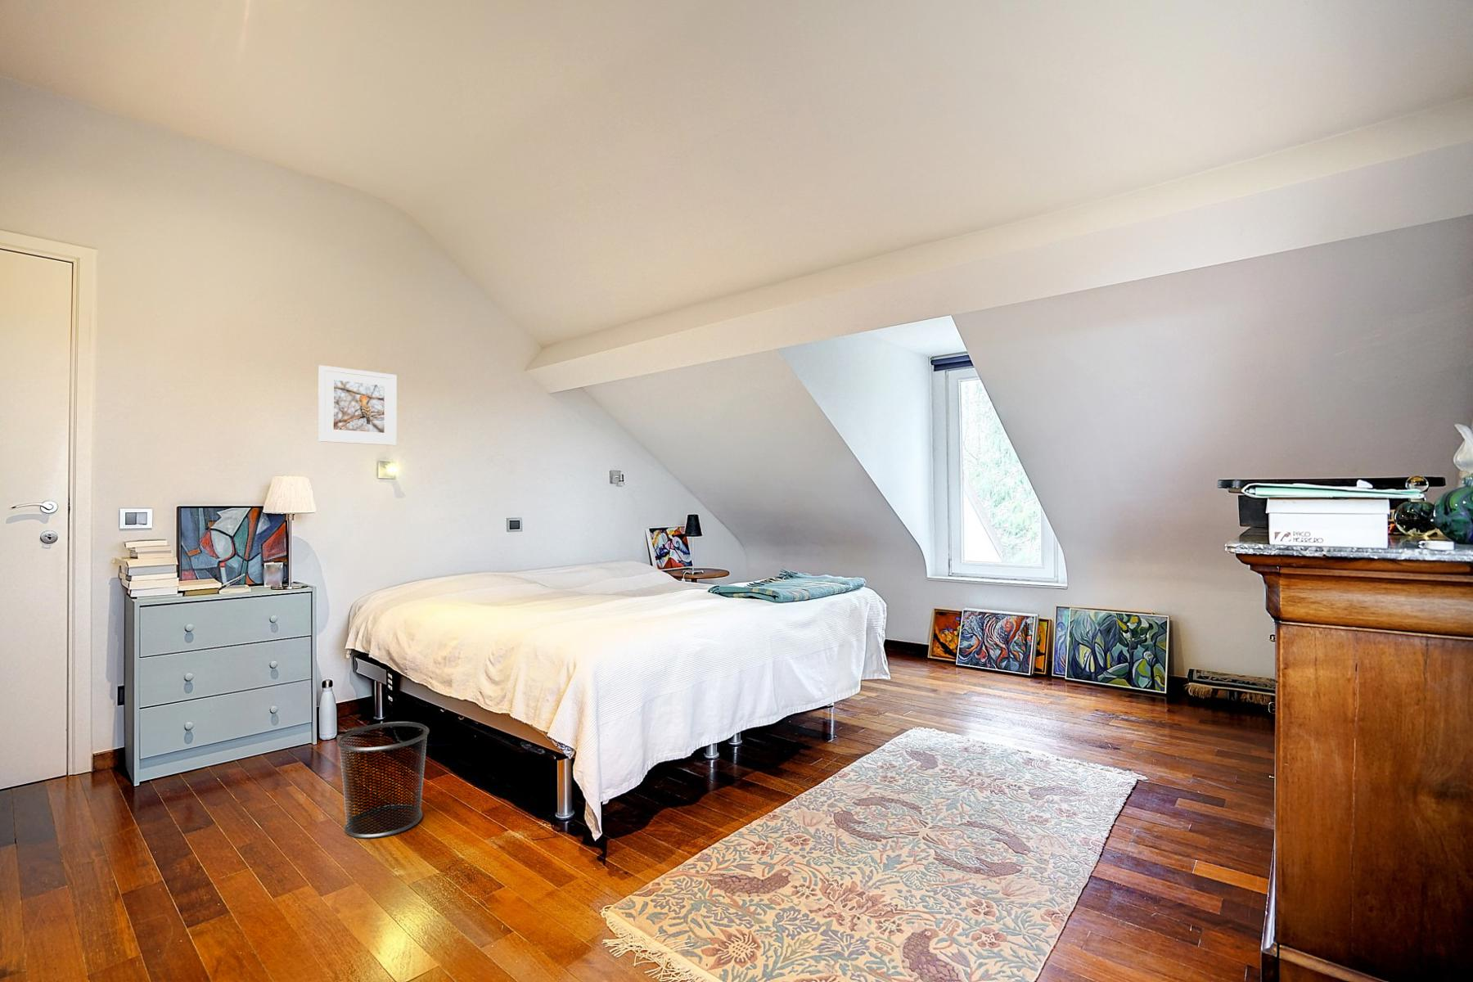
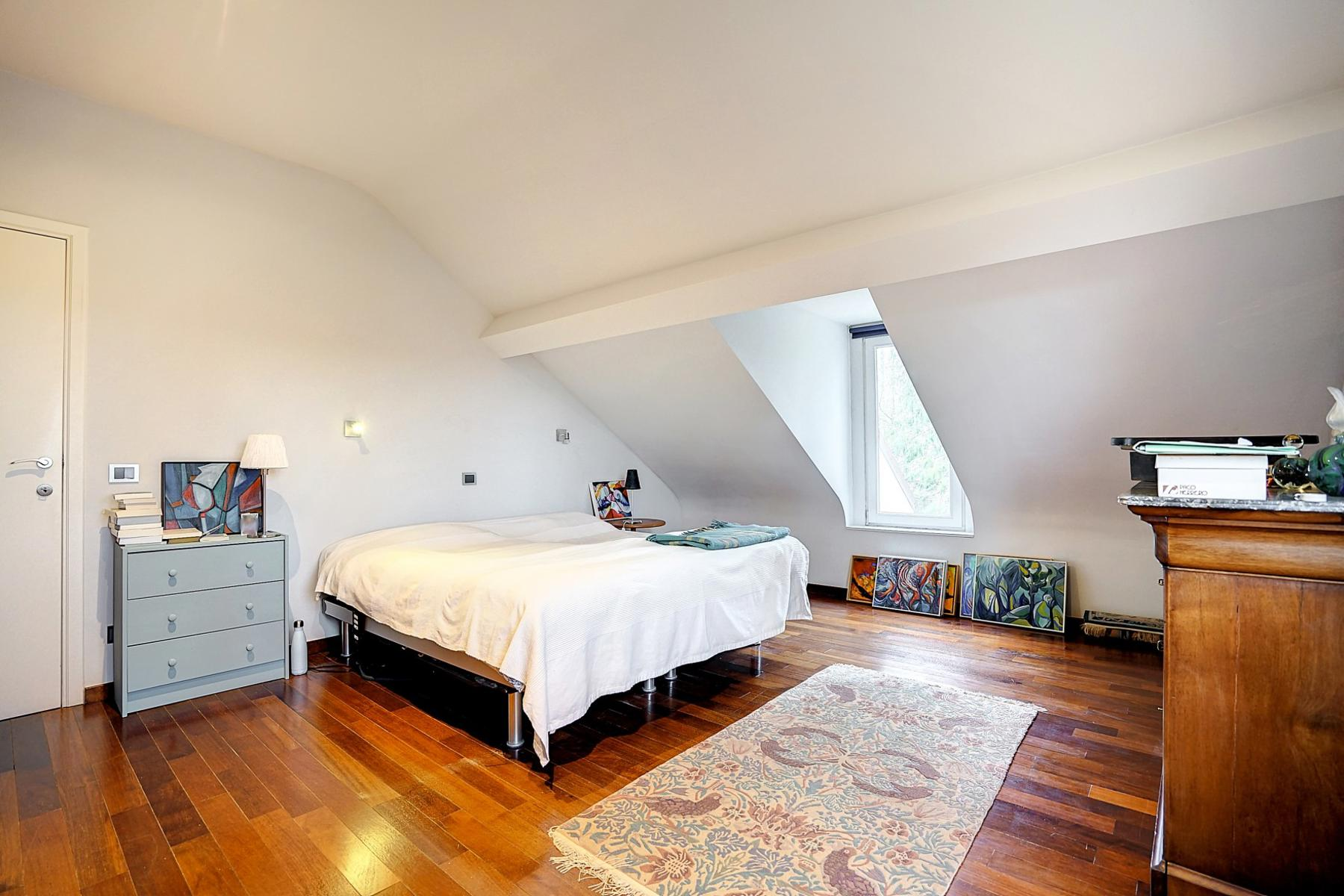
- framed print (358, 407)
- waste bin (384, 778)
